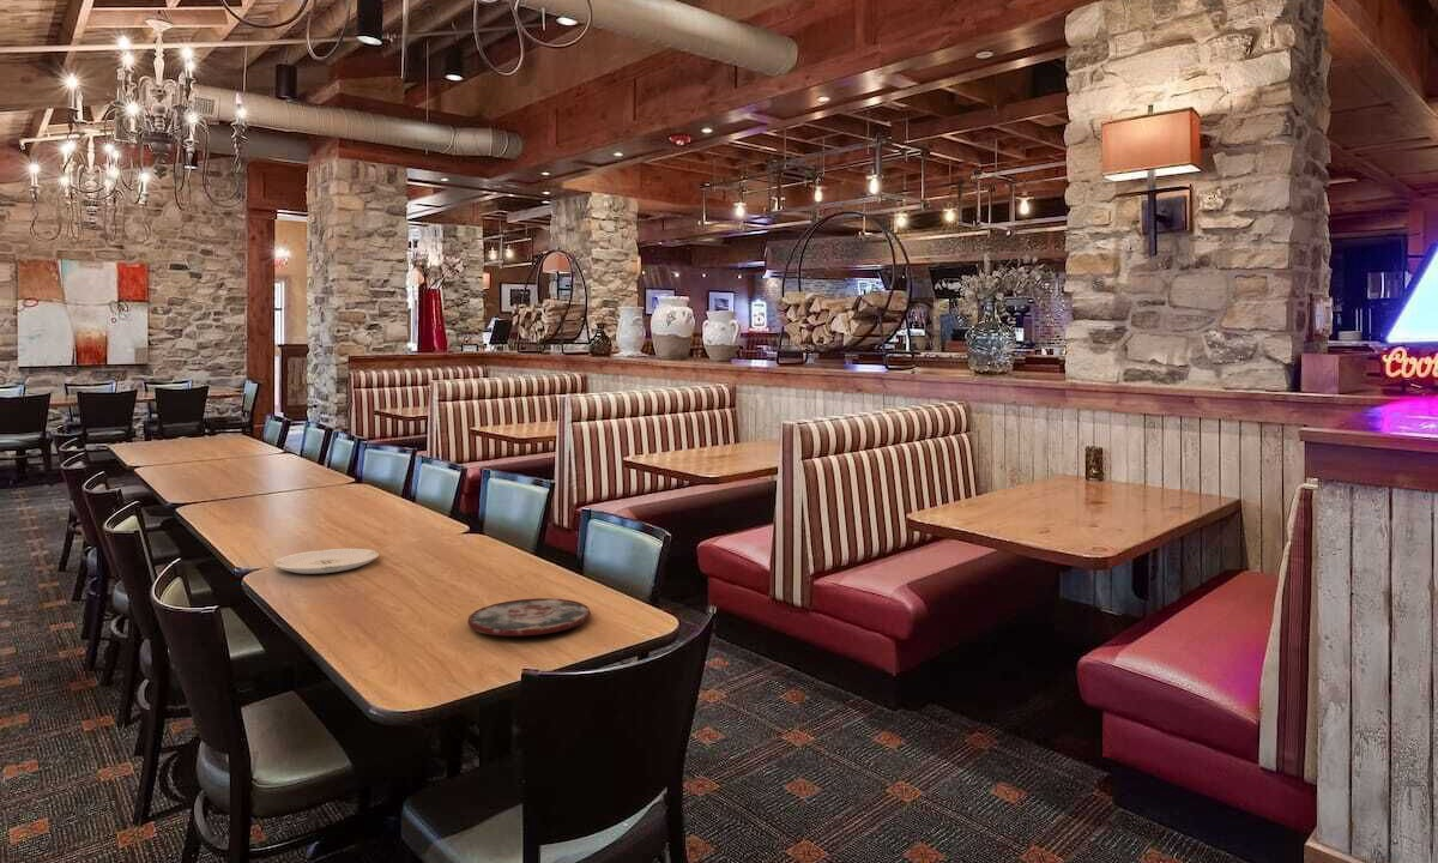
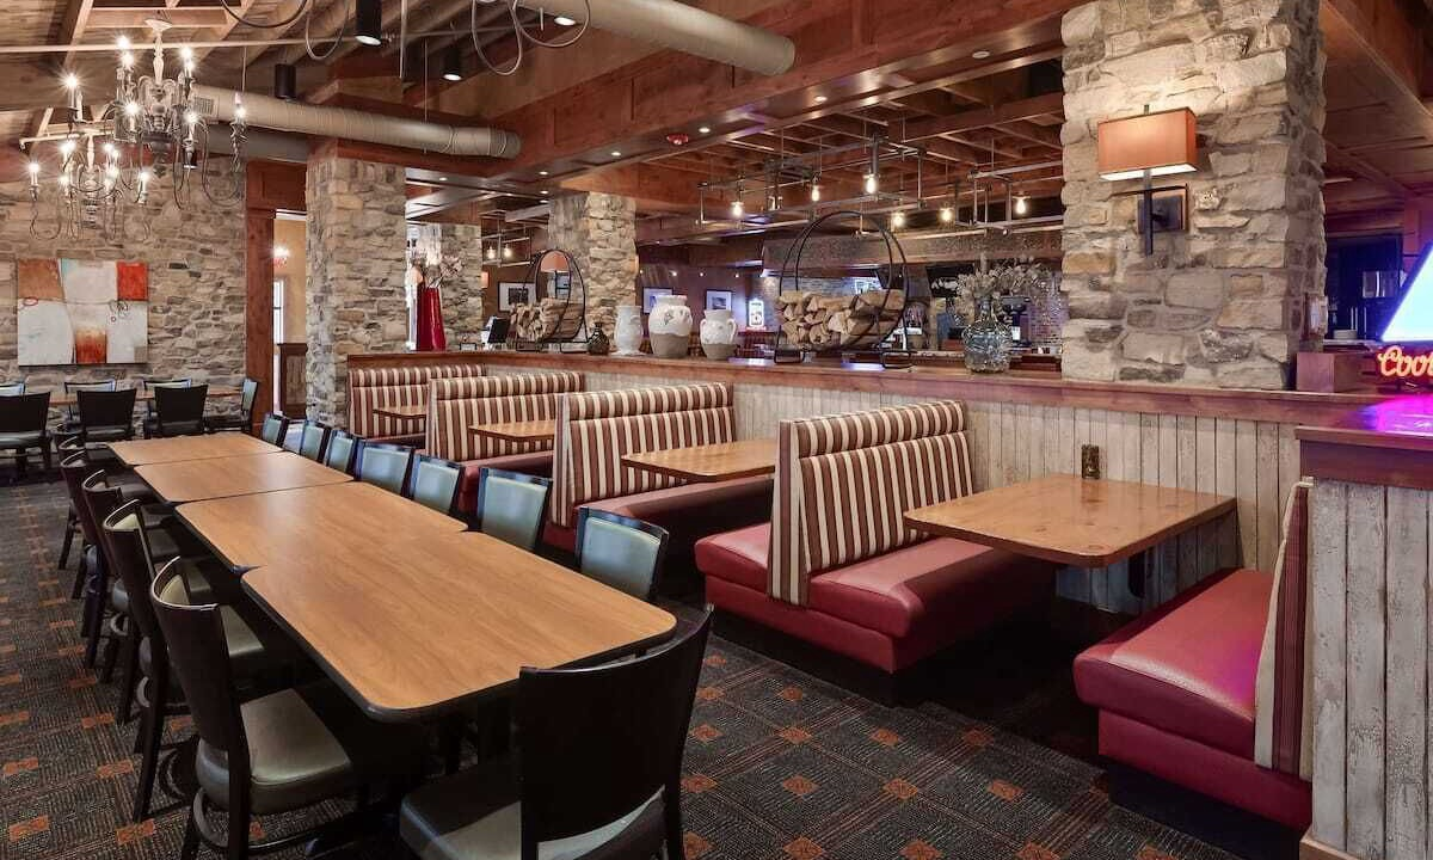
- plate (327, 561)
- plate (530, 616)
